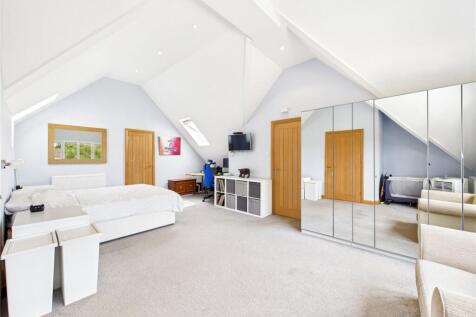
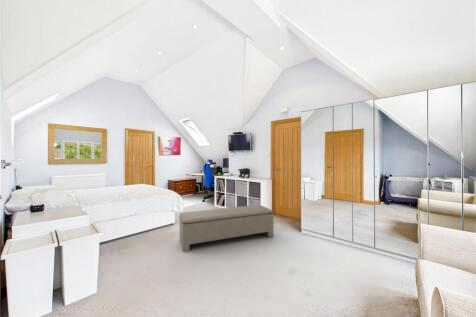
+ bench (227, 224)
